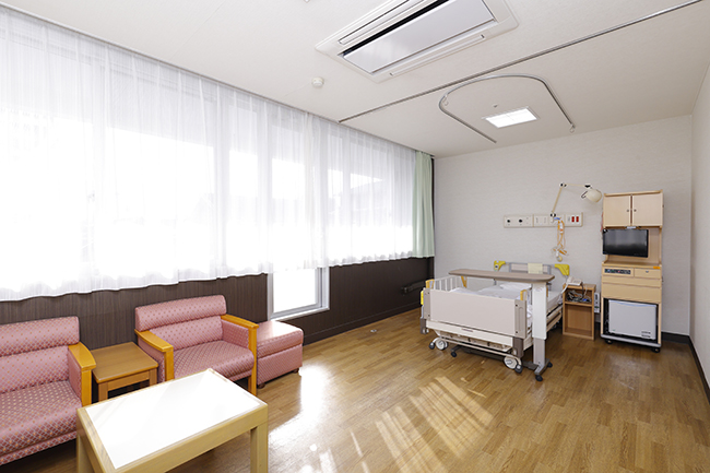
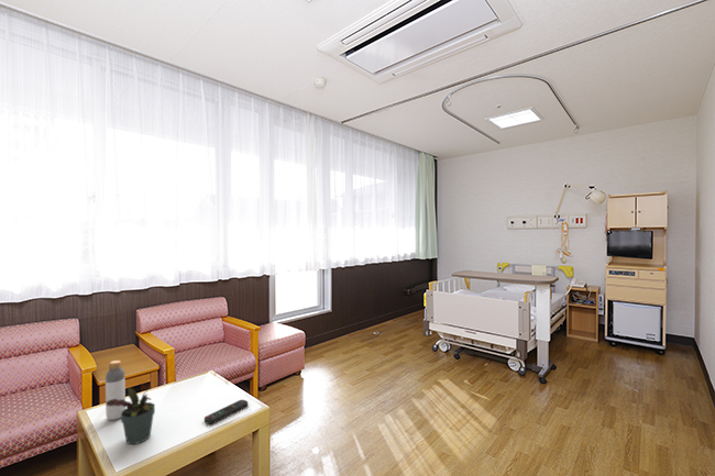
+ bottle (116, 389)
+ remote control (227, 410)
+ potted plant (131, 412)
